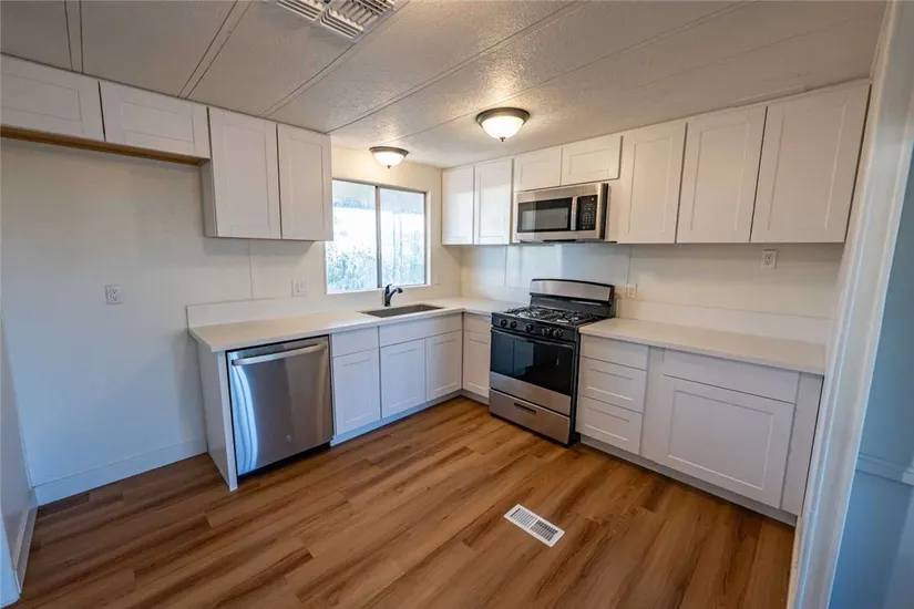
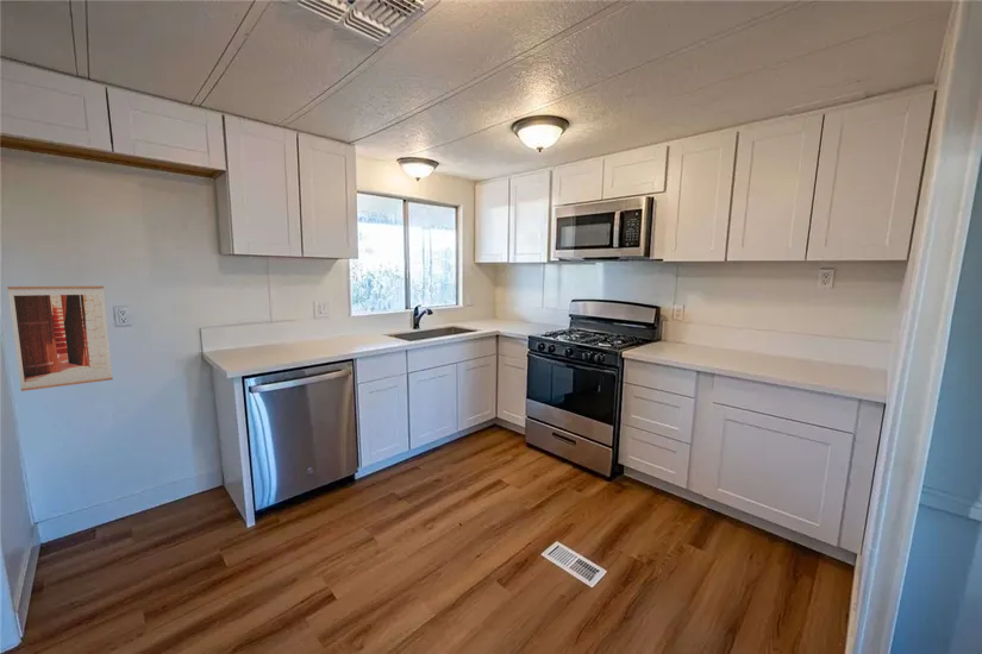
+ wall art (63, 335)
